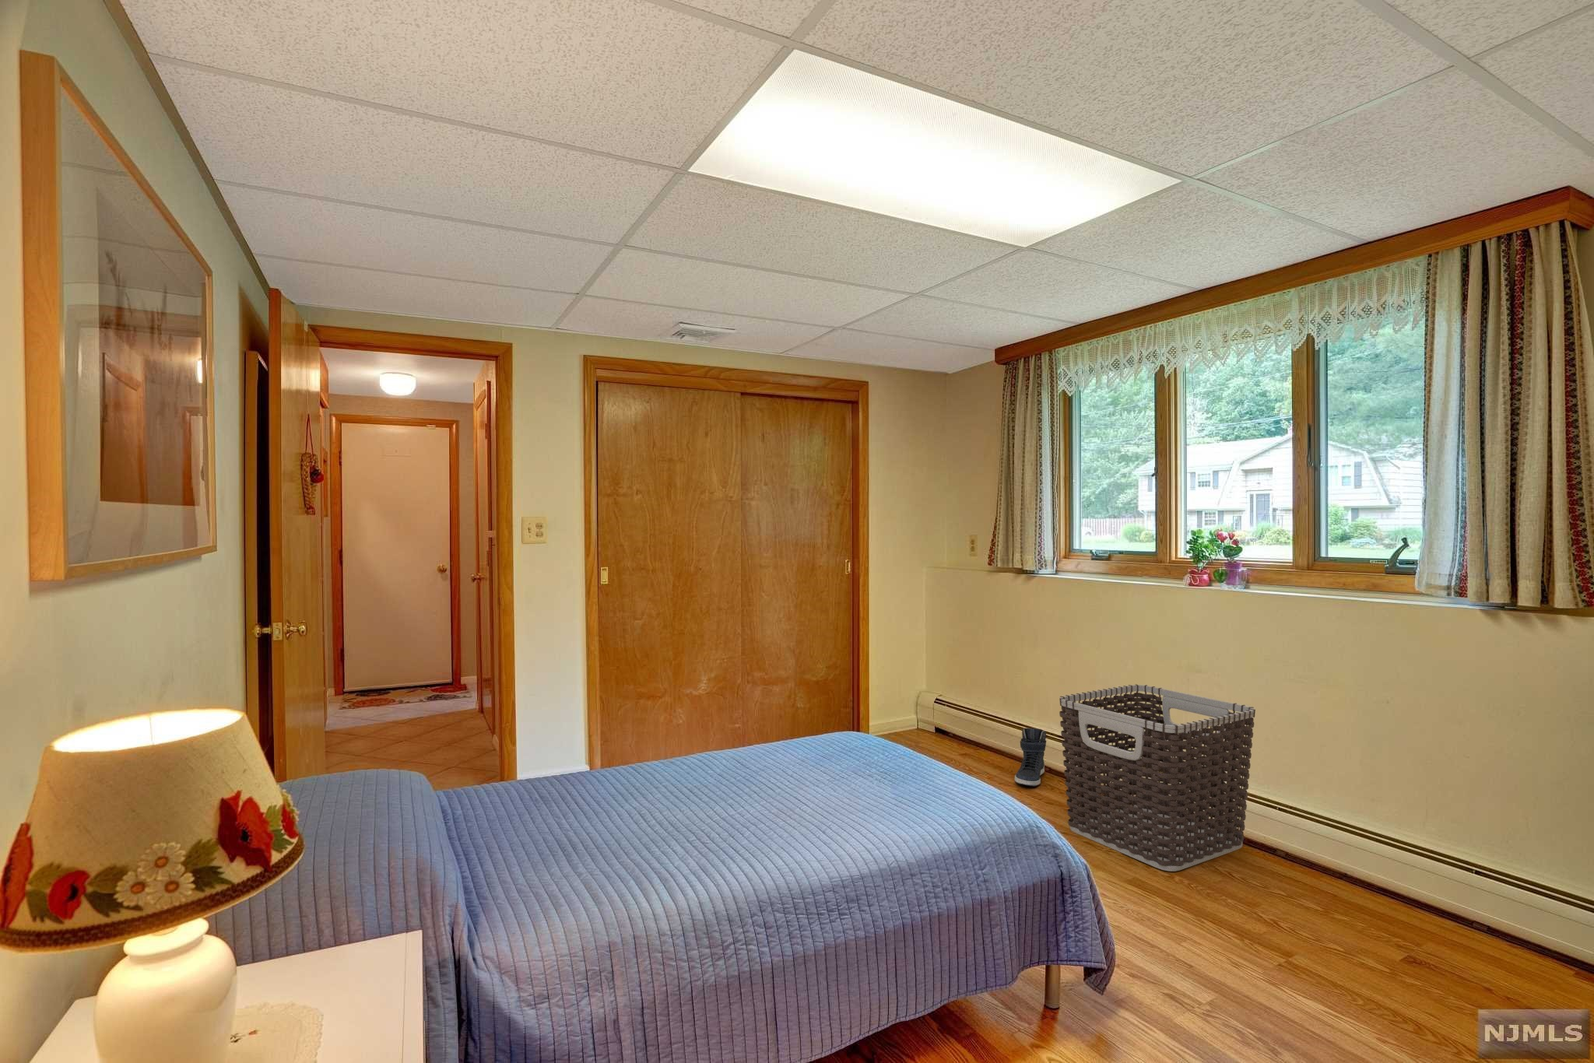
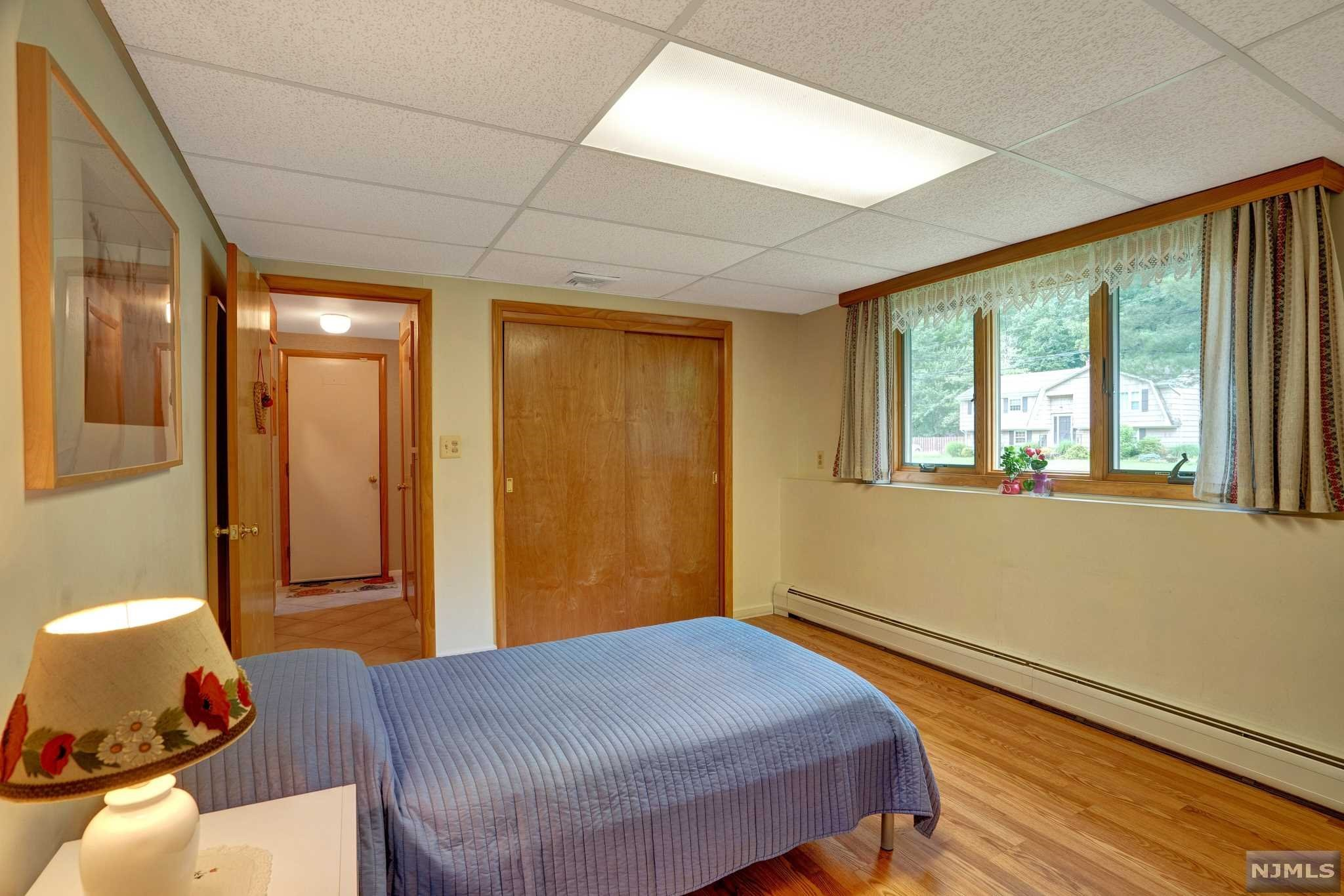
- sneaker (1032, 755)
- clothes hamper (1154, 770)
